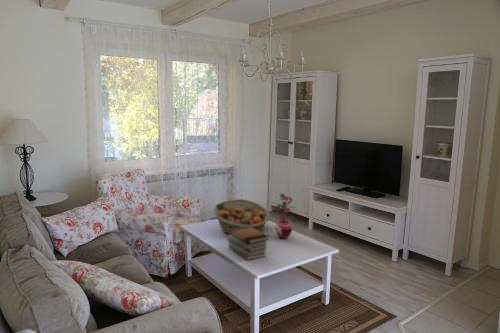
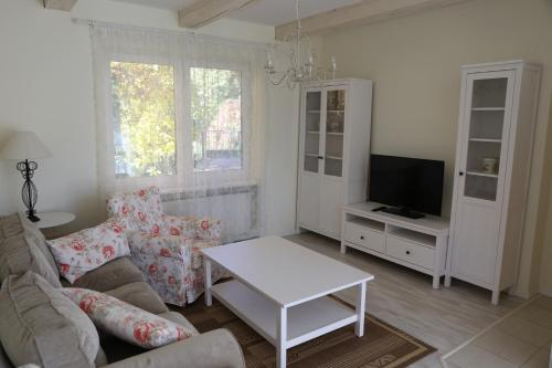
- potted plant (284, 215)
- fruit basket (241, 216)
- book stack (247, 242)
